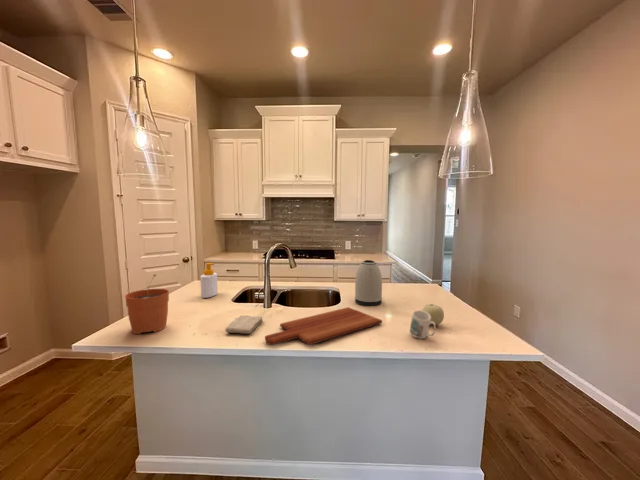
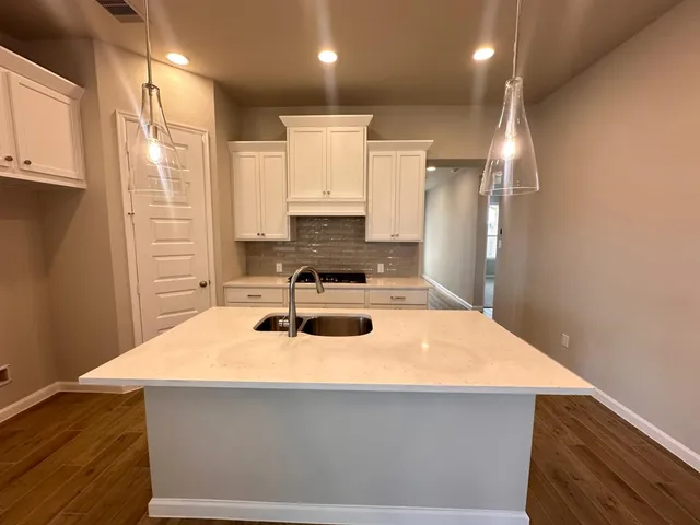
- mug (422, 324)
- plant pot (148, 302)
- fruit (432, 314)
- washcloth (245, 323)
- cutting board (329, 324)
- kettle (367, 279)
- soap bottle (208, 279)
